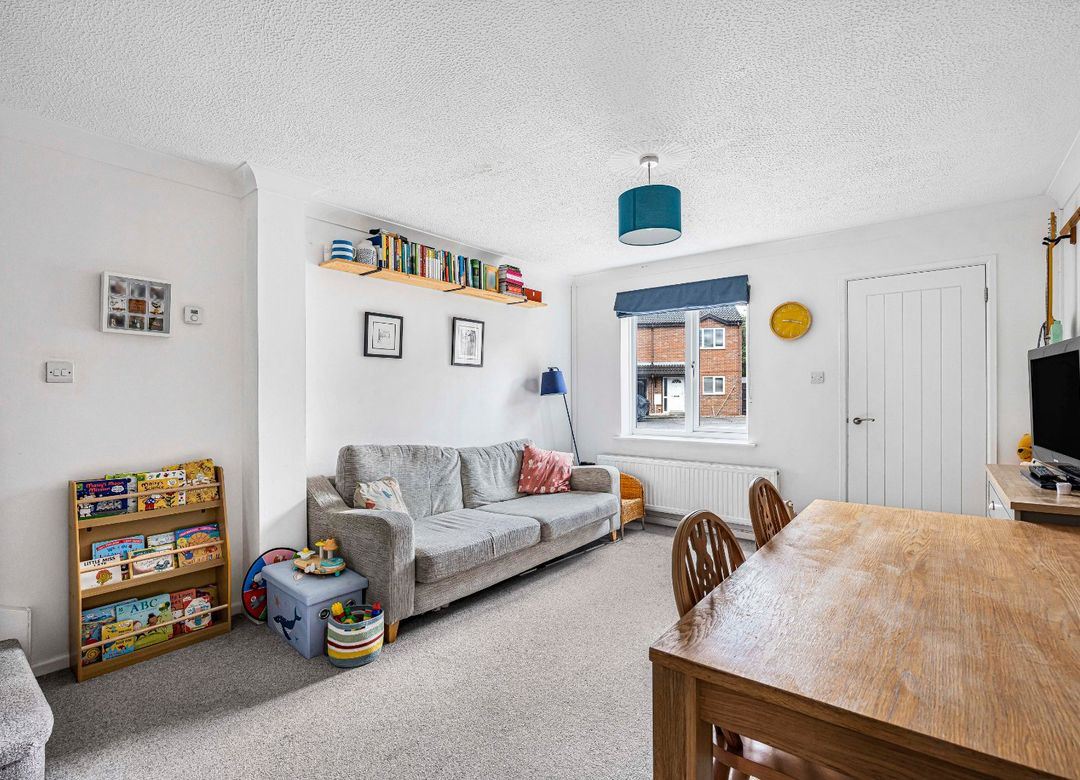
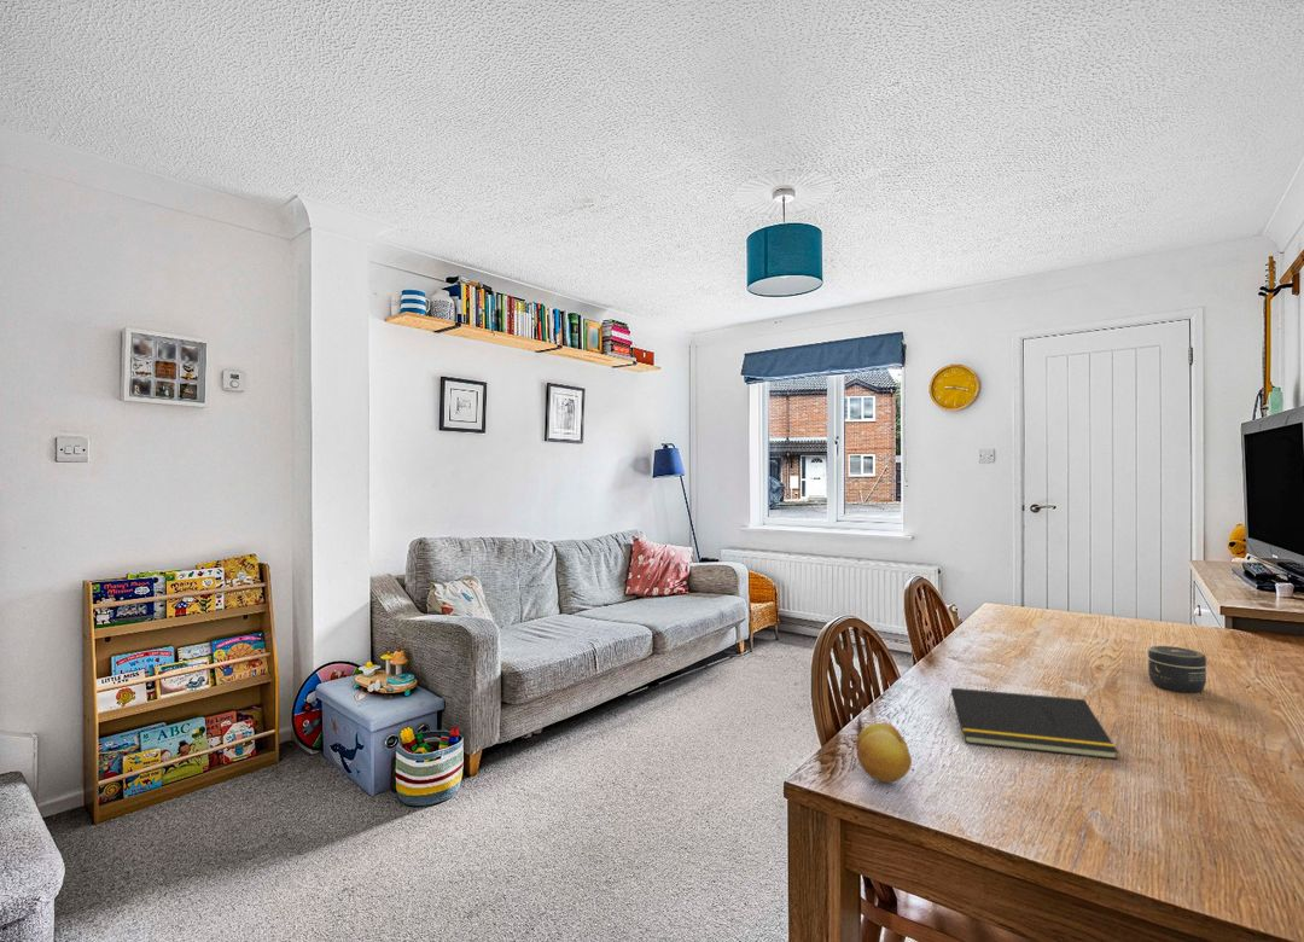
+ jar (1176, 668)
+ notepad (1026, 720)
+ fruit (883, 752)
